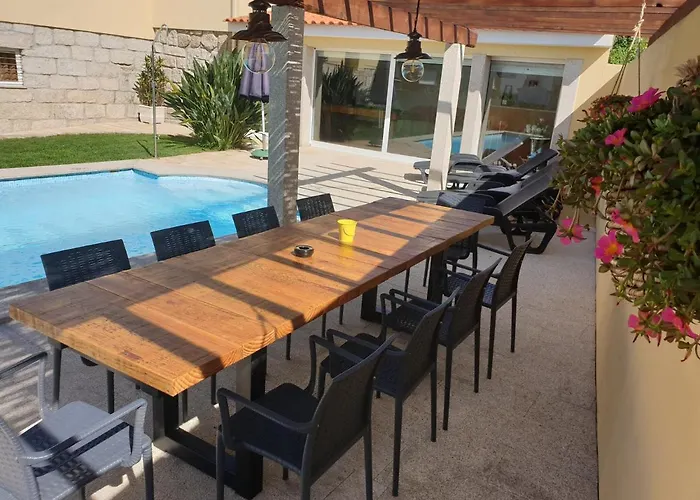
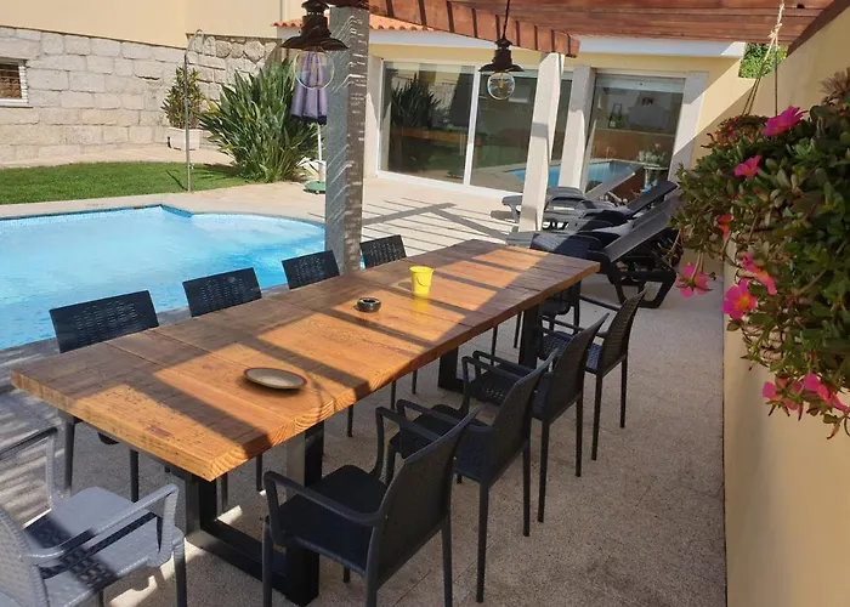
+ plate (274, 379)
